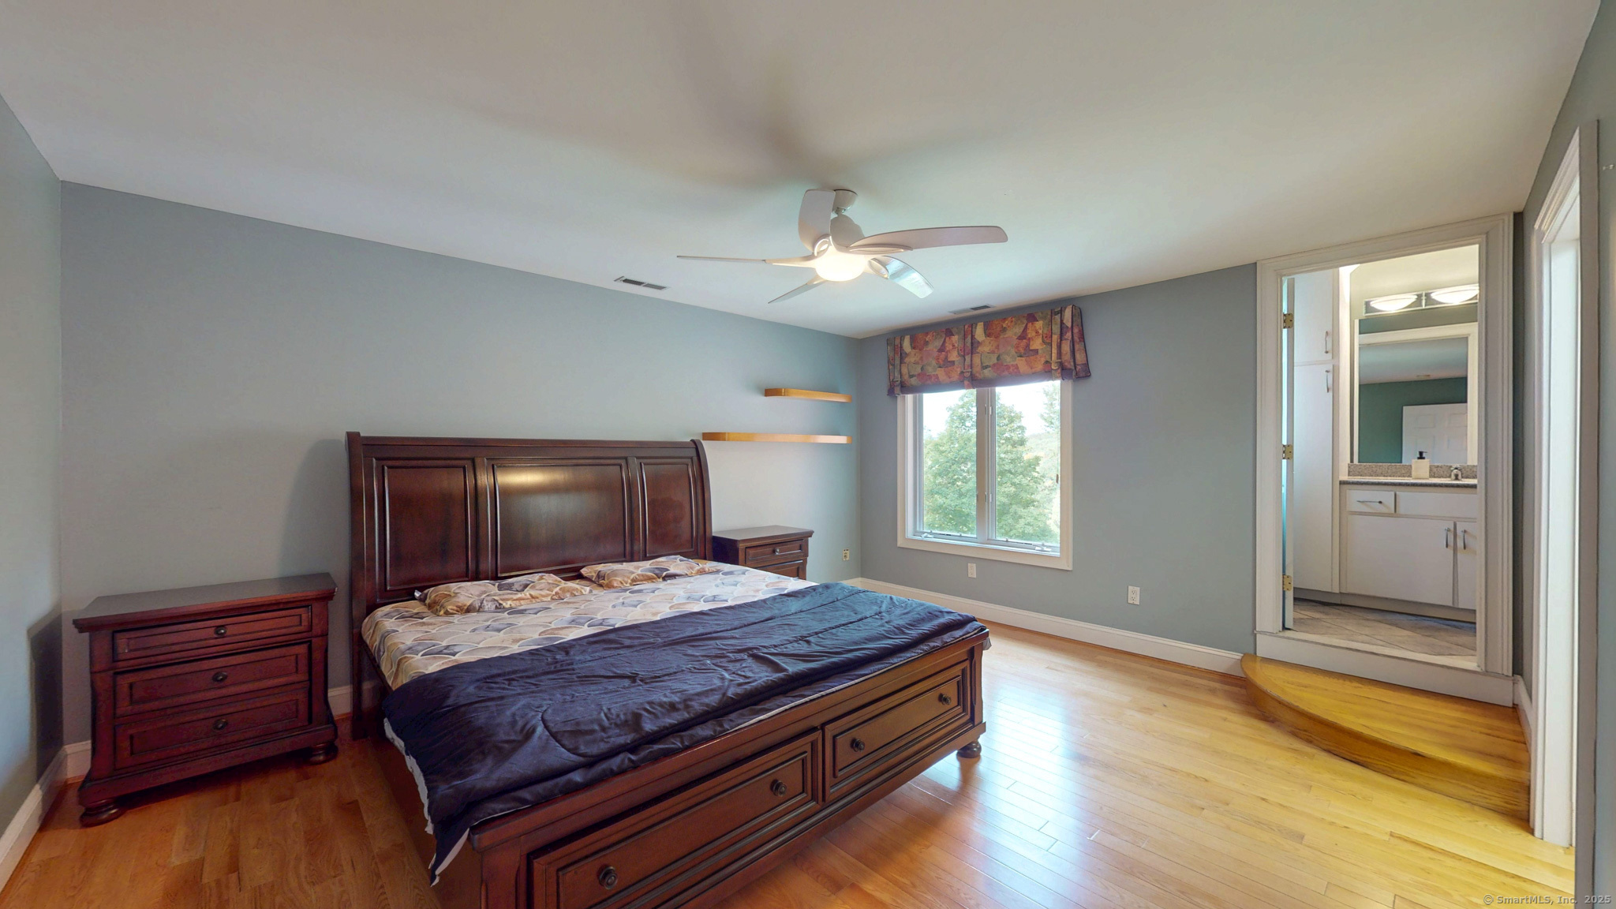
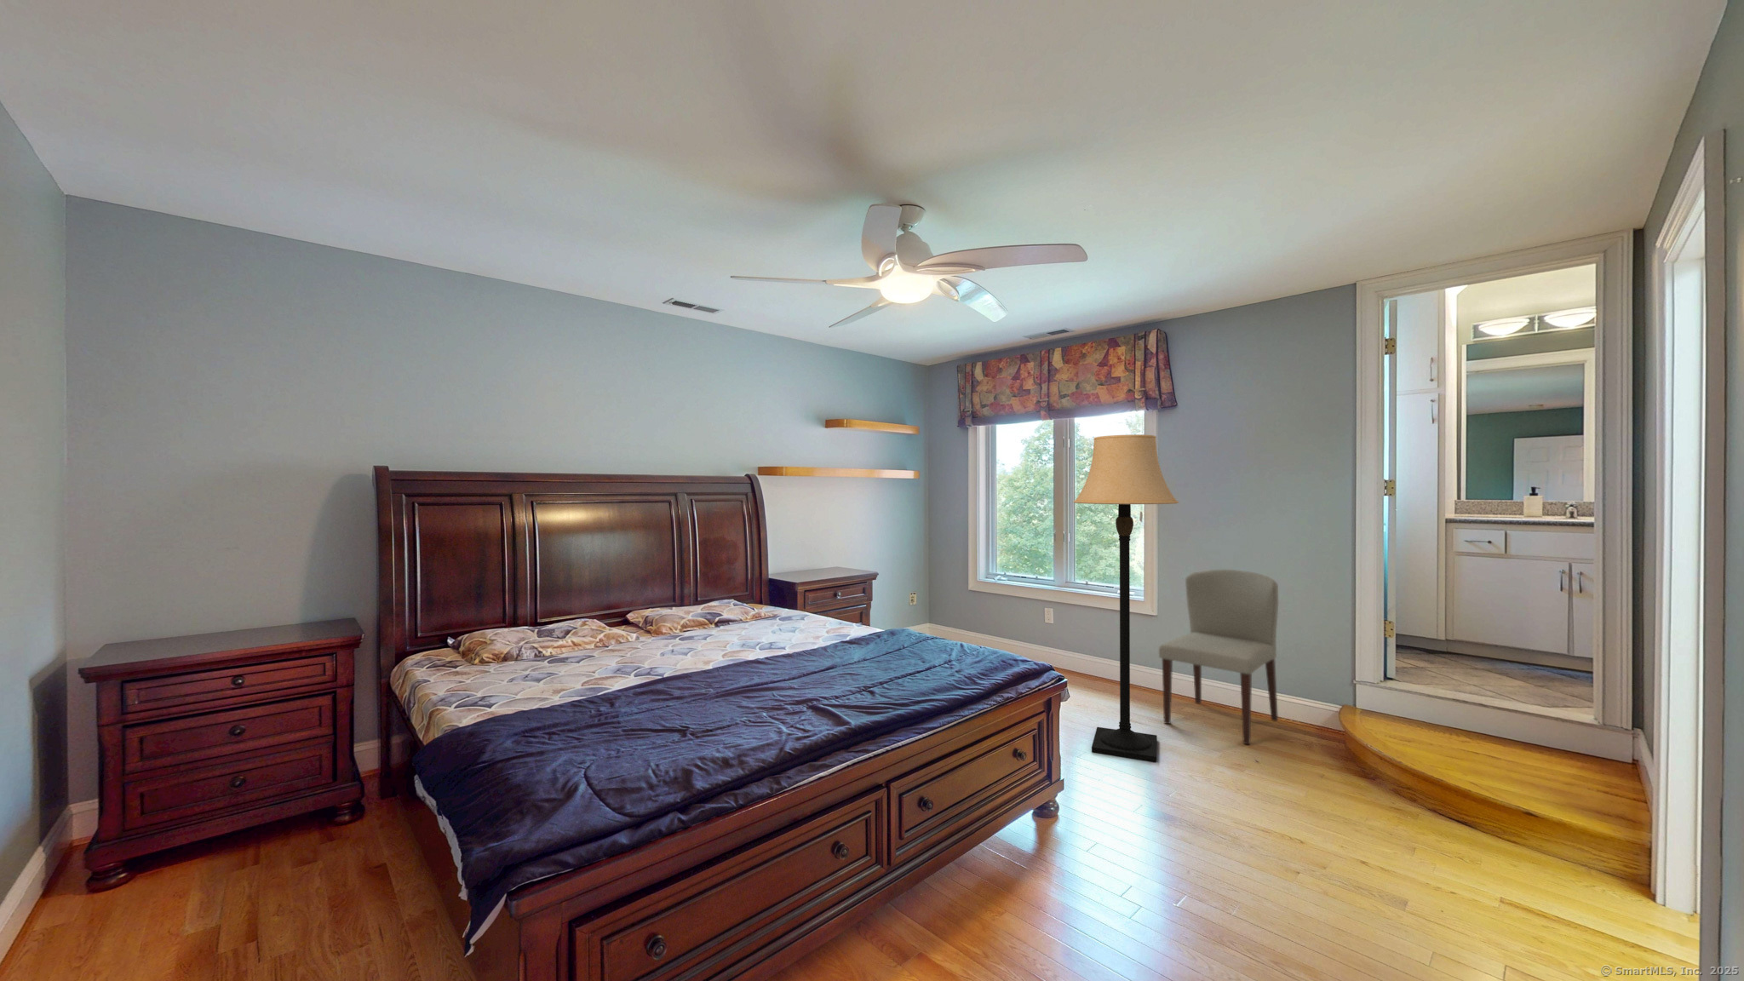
+ chair (1221, 647)
+ lamp (1124, 591)
